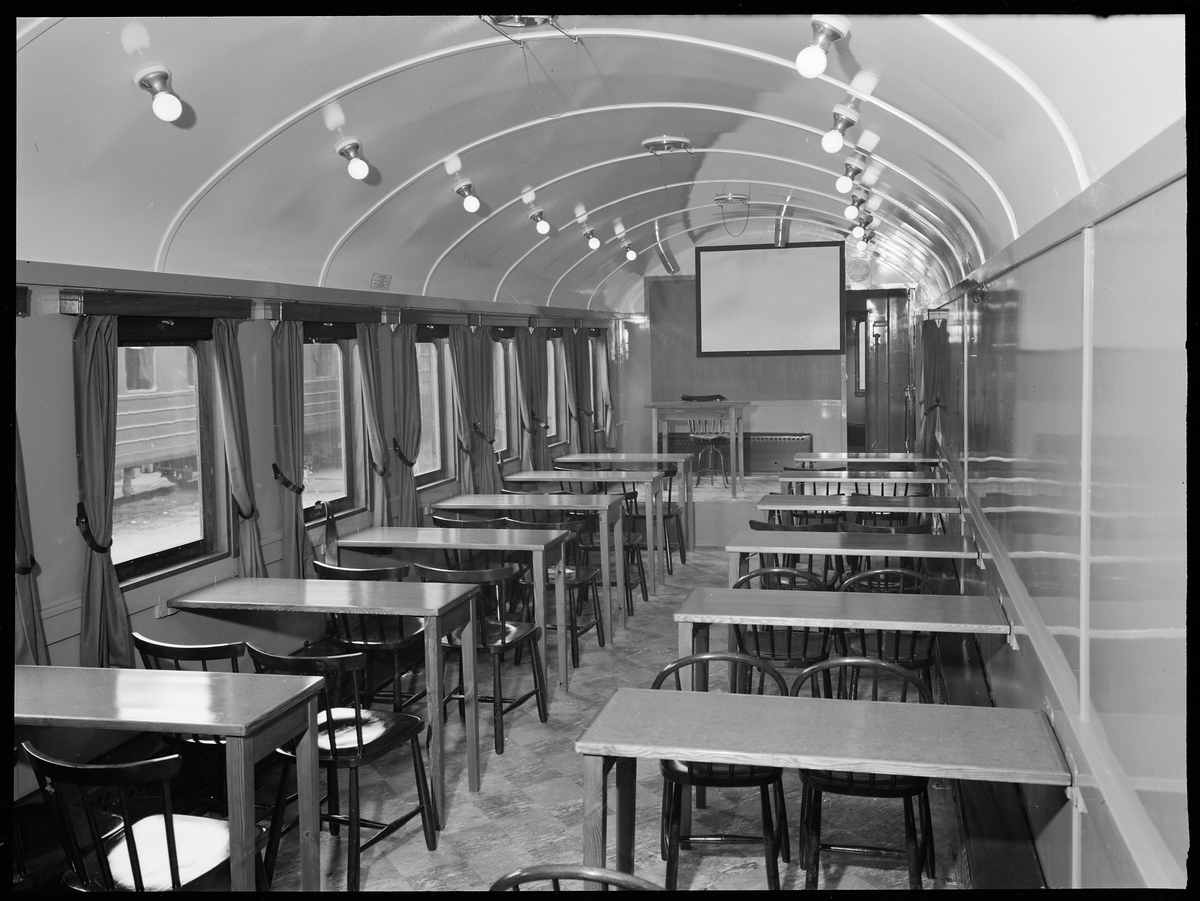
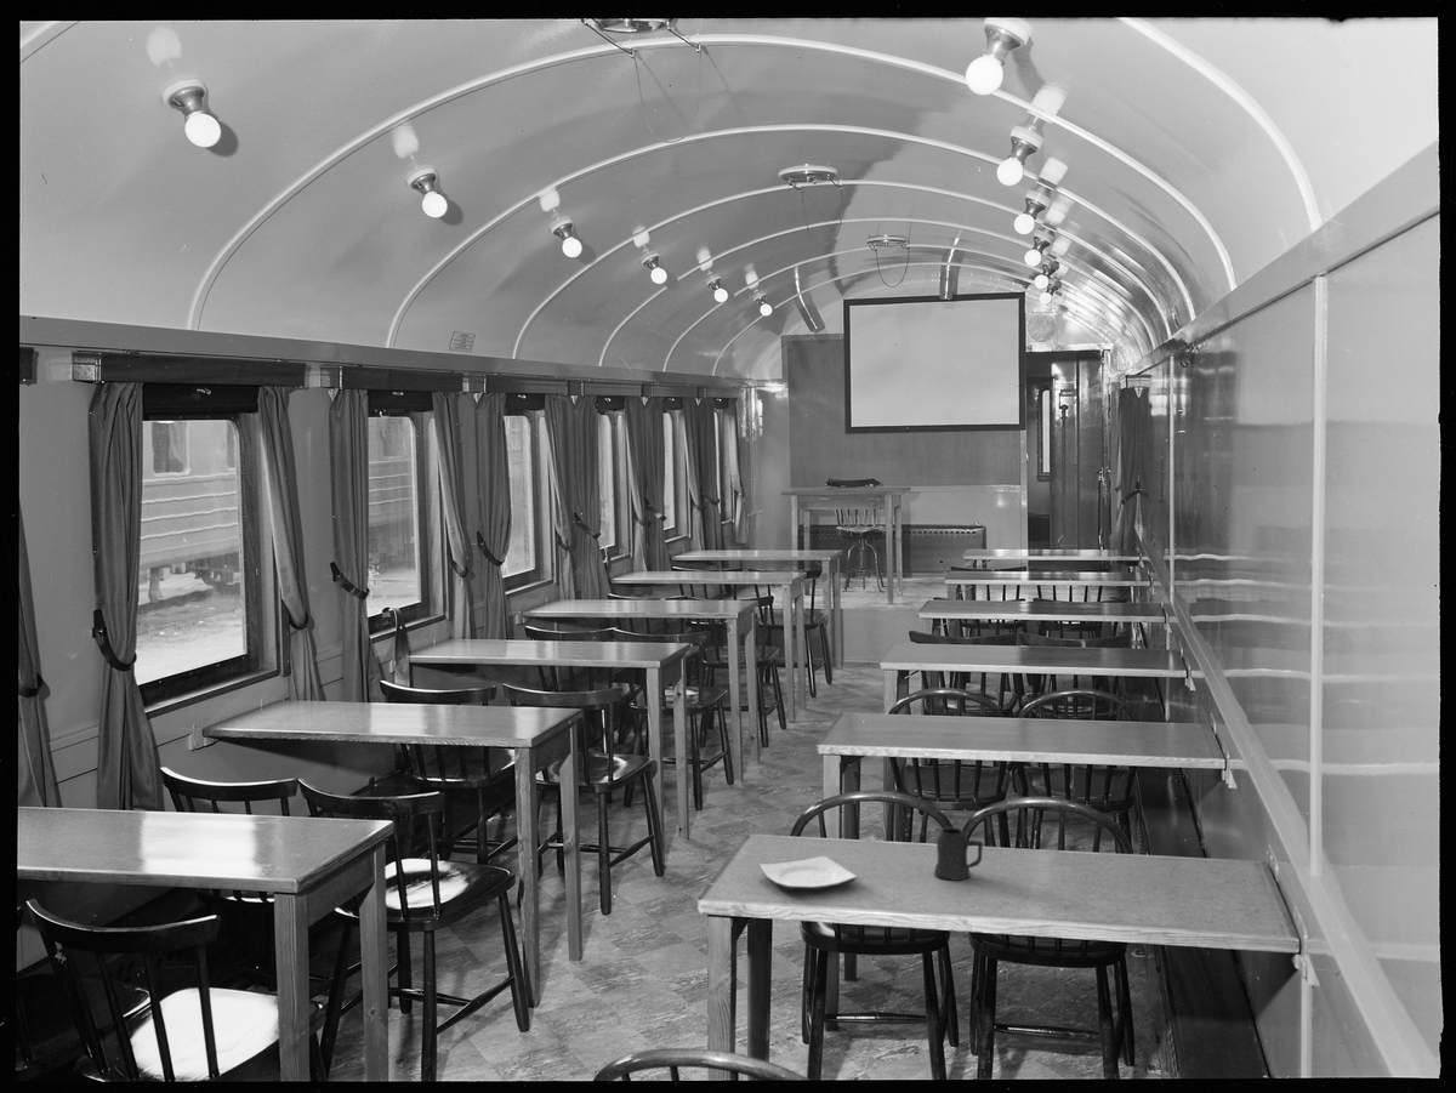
+ mug (957, 852)
+ plate (807, 875)
